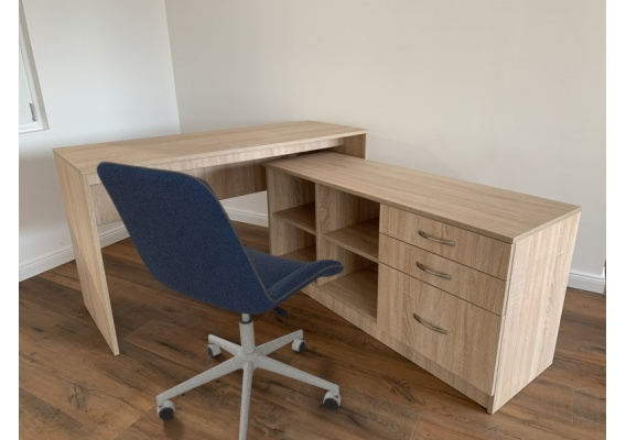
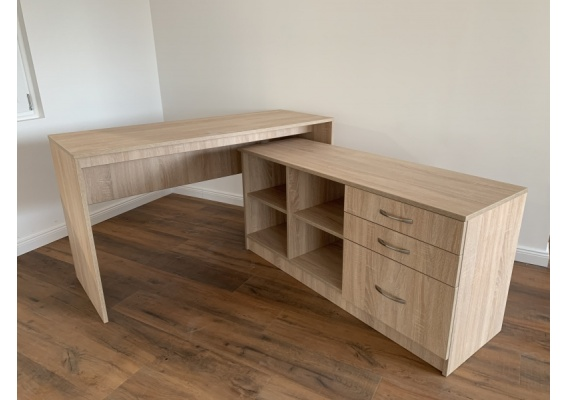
- office chair (240, 282)
